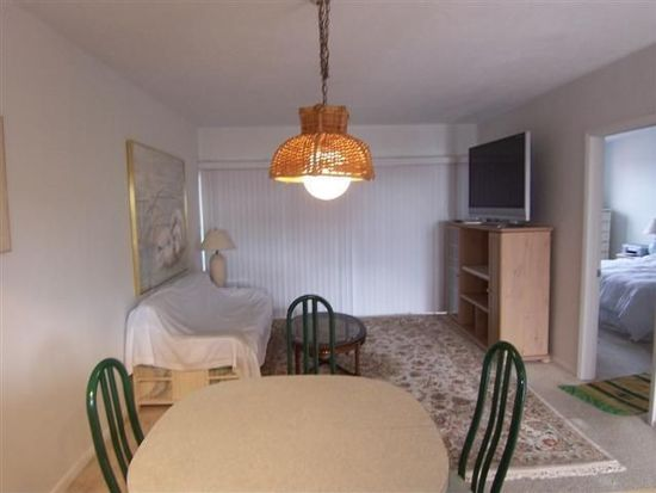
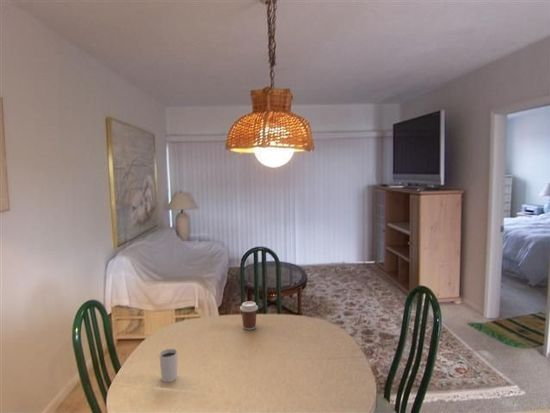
+ glass (168, 365)
+ coffee cup (249, 315)
